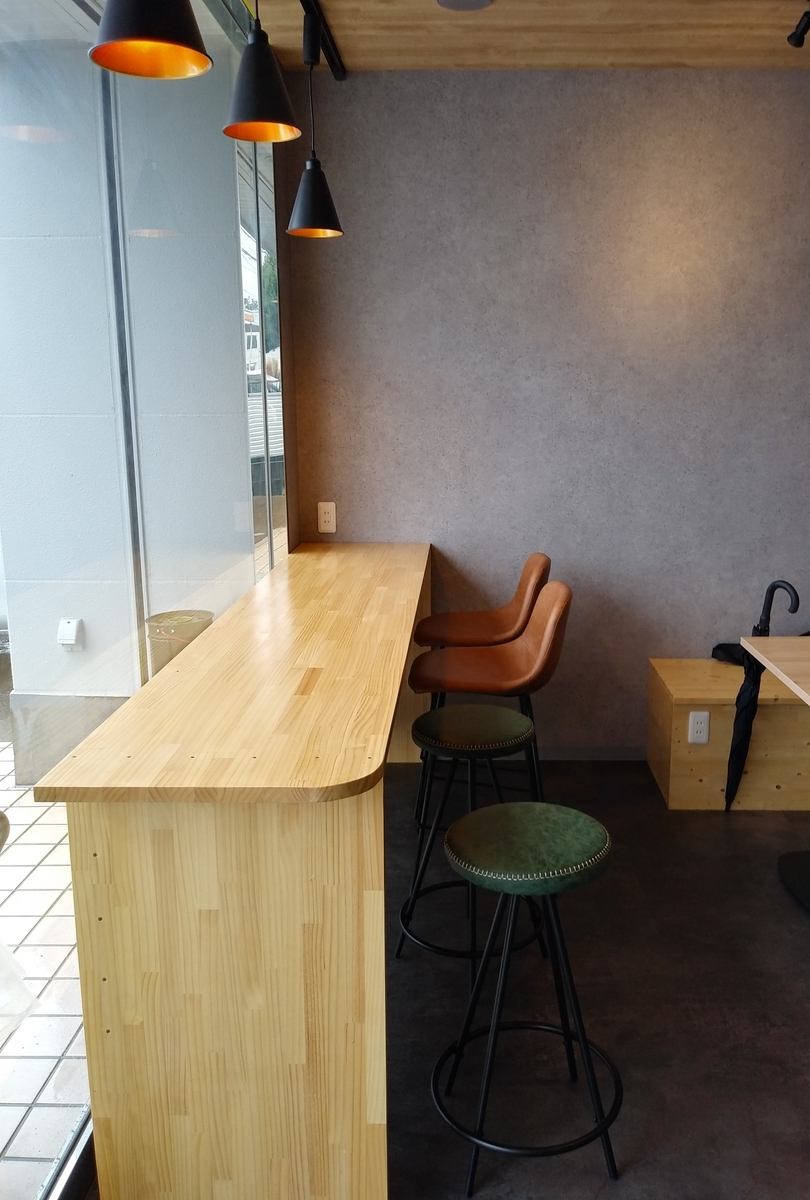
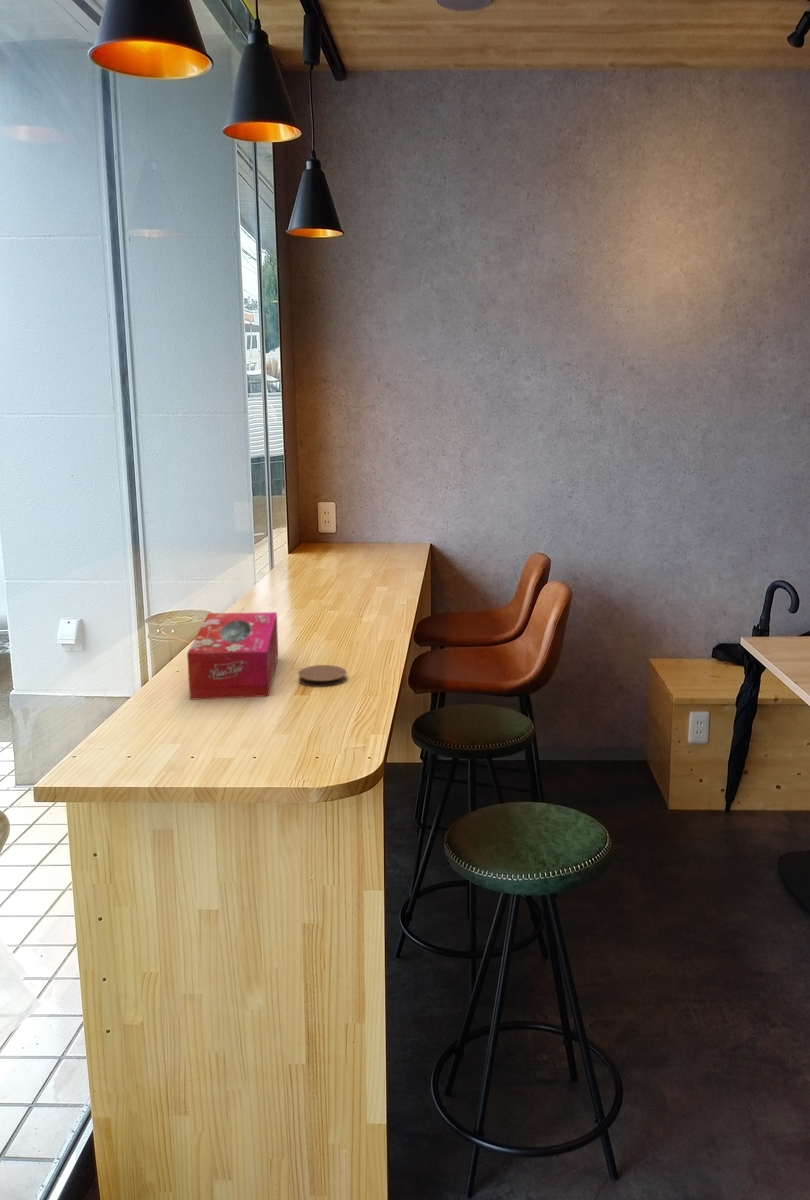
+ tissue box (236, 654)
+ coaster (322, 675)
